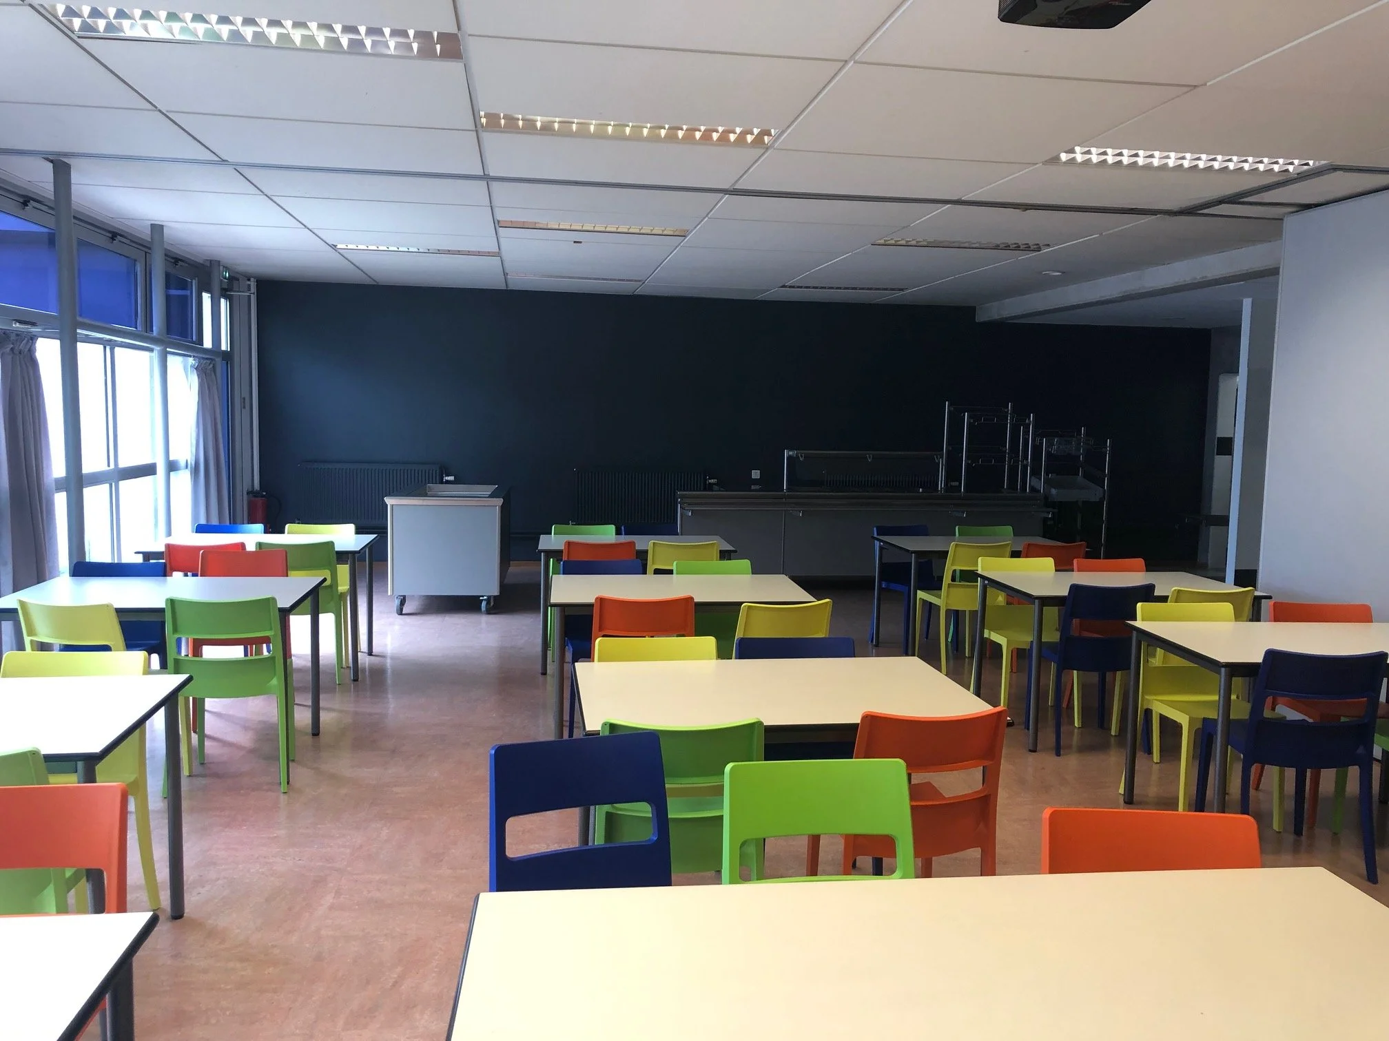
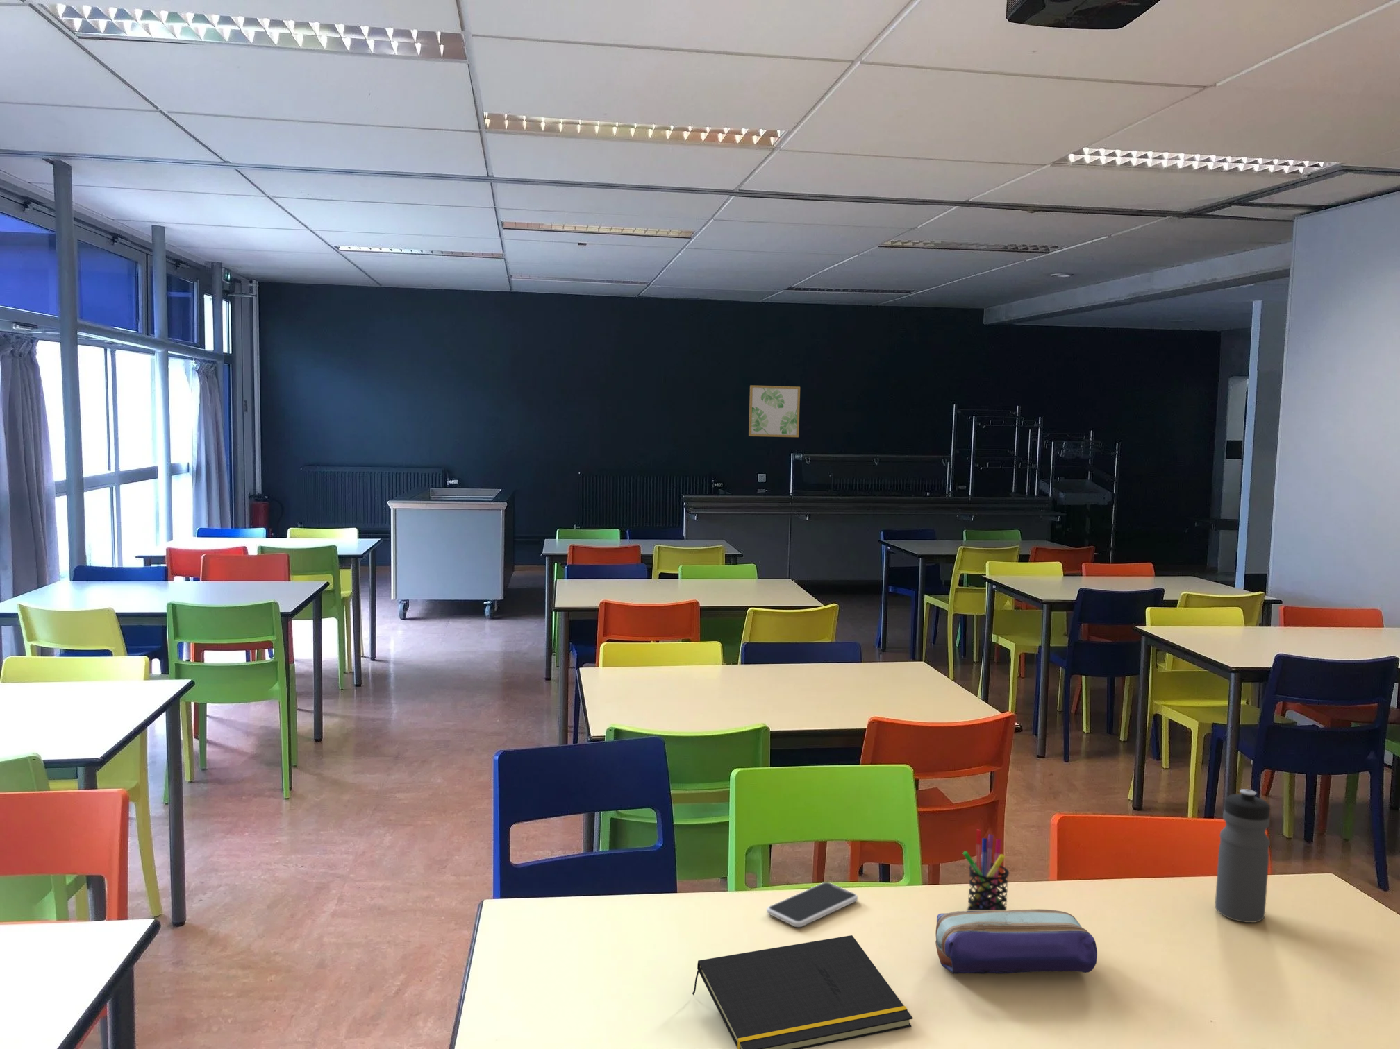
+ pen holder (983, 875)
+ pencil case (1015, 942)
+ wall art (774, 411)
+ notepad (803, 992)
+ smartphone (812, 904)
+ water bottle (1243, 852)
